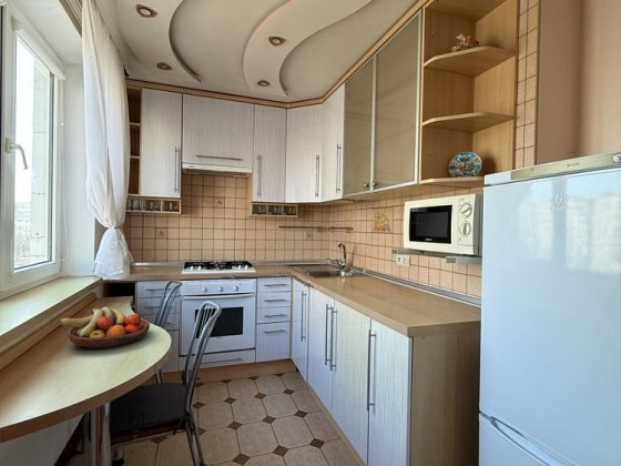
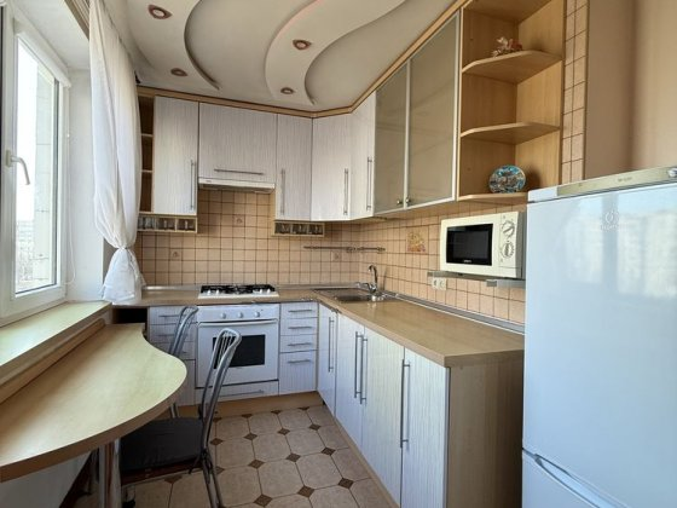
- fruit bowl (110, 324)
